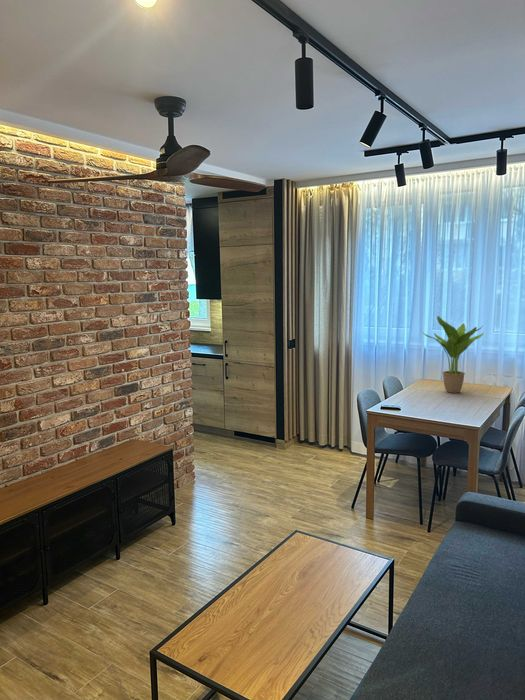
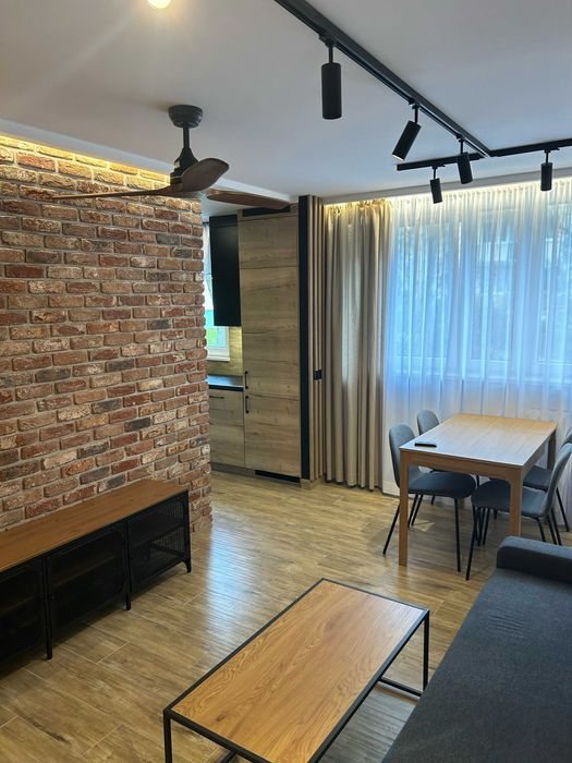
- potted plant (458, 354)
